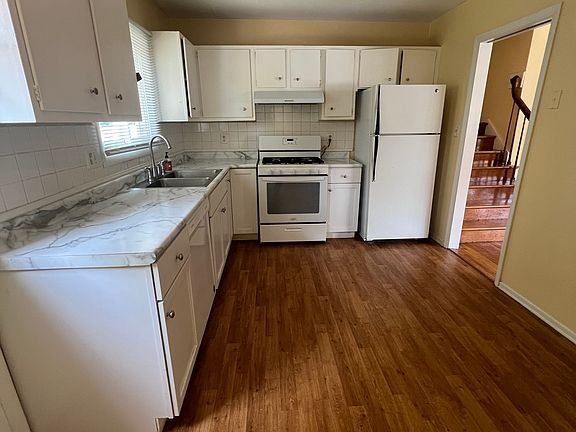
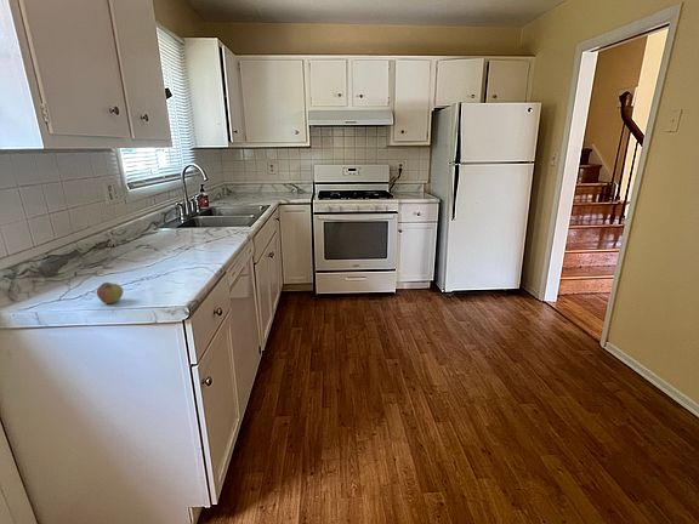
+ apple (107, 292)
